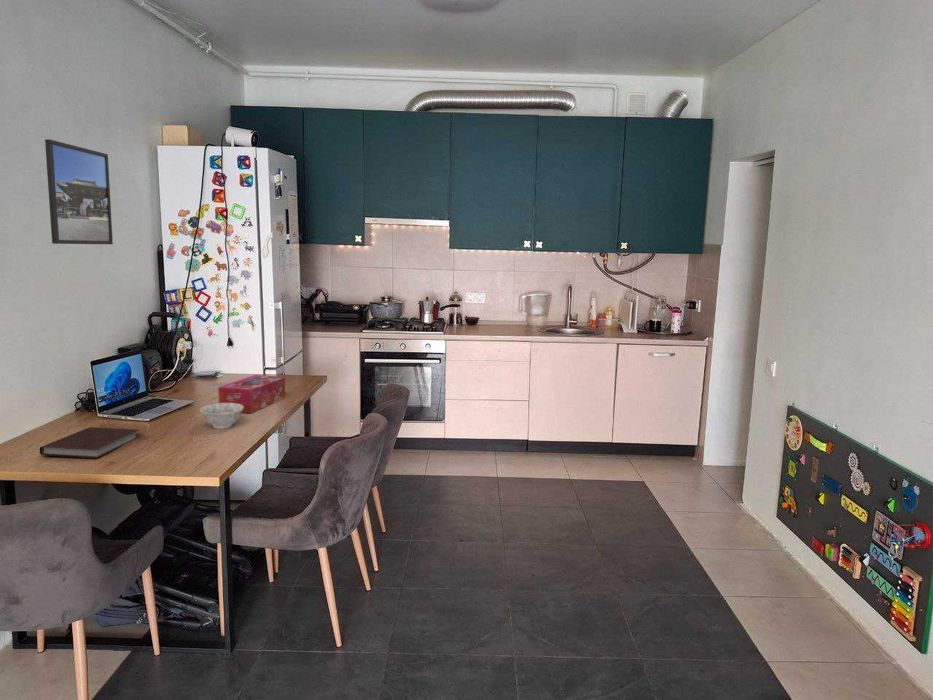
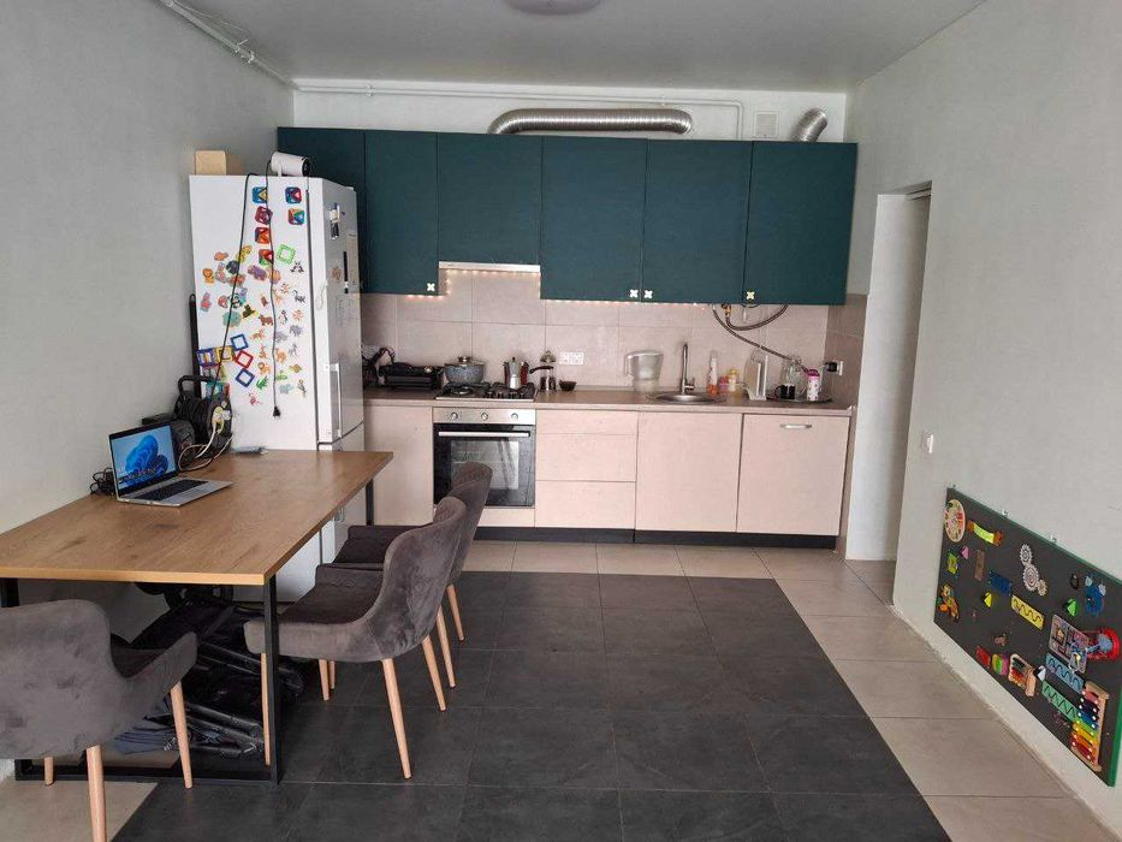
- bowl (222, 417)
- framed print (81, 196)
- notebook (92, 441)
- tissue box (253, 392)
